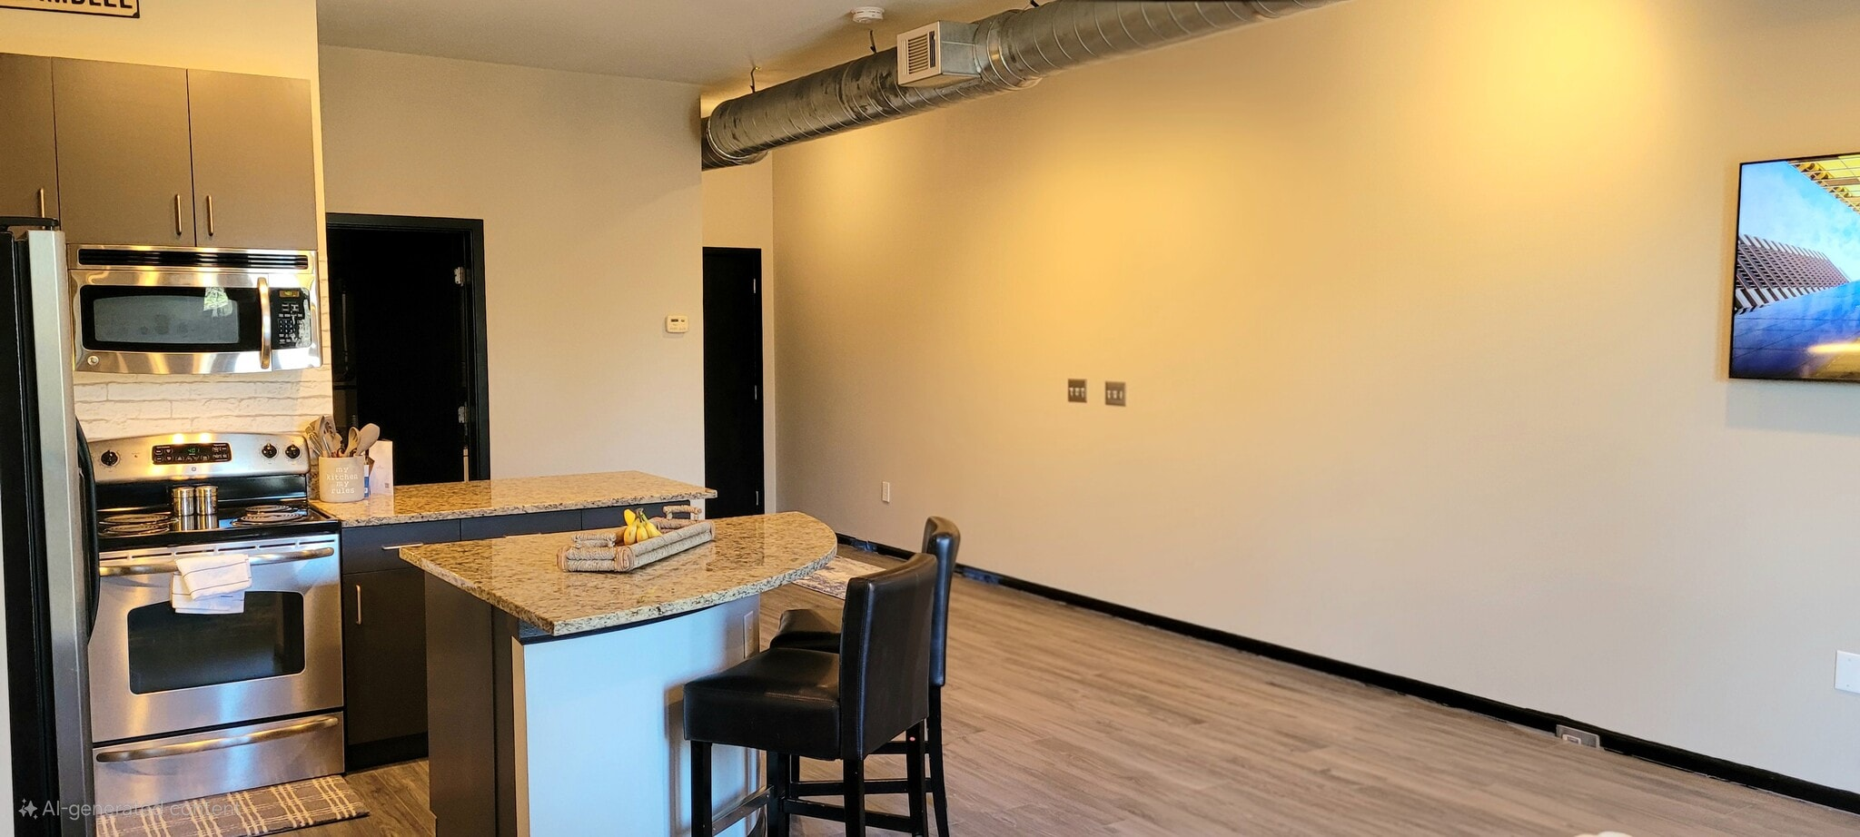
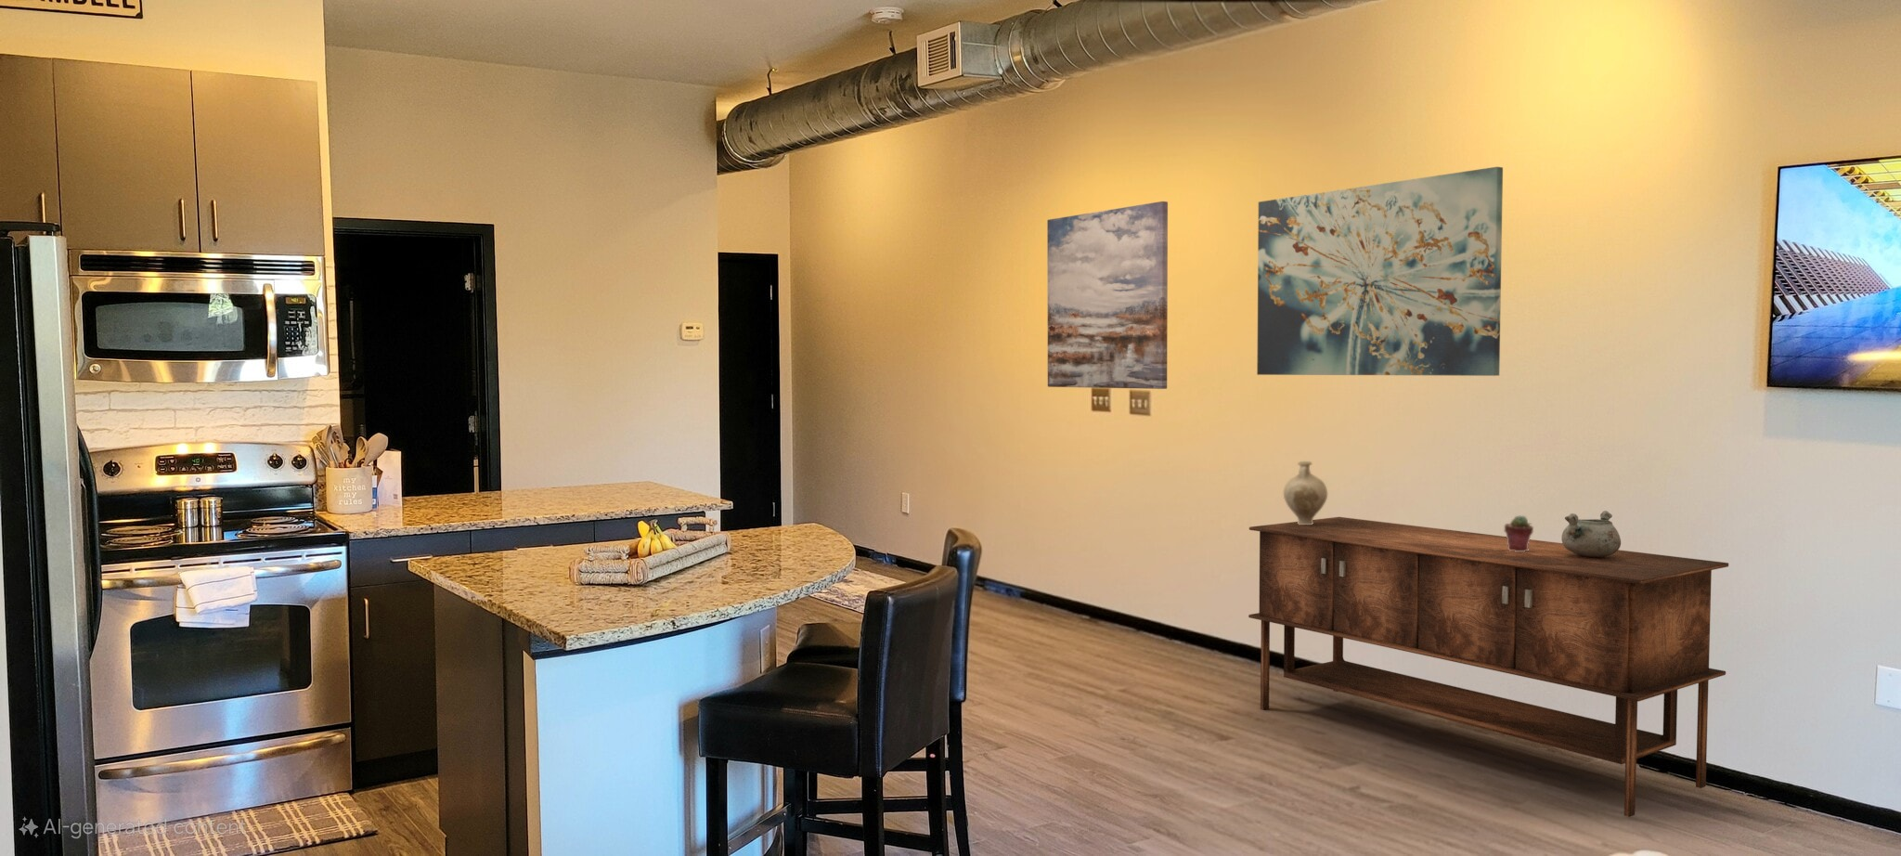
+ wall art (1103, 299)
+ potted succulent (1519, 532)
+ decorative vase (1305, 492)
+ decorative bowl (1591, 533)
+ sideboard (1462, 644)
+ wall art (1369, 280)
